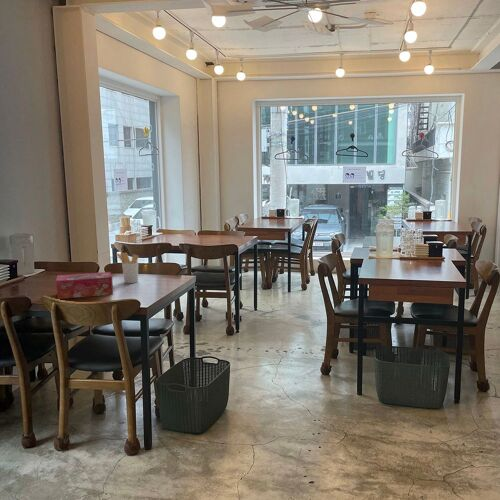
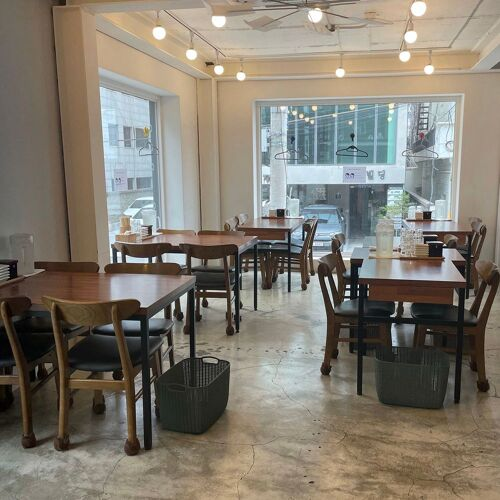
- tissue box (84, 284)
- utensil holder (127, 266)
